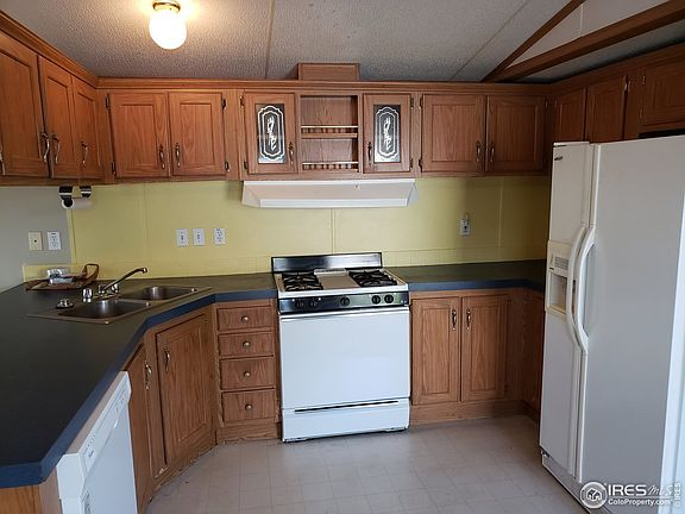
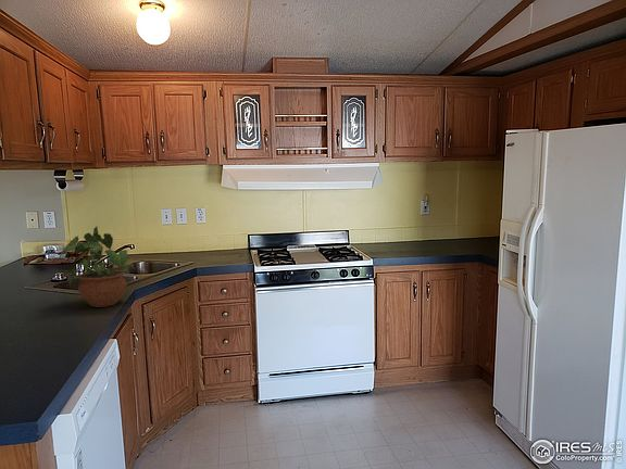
+ potted plant (99, 264)
